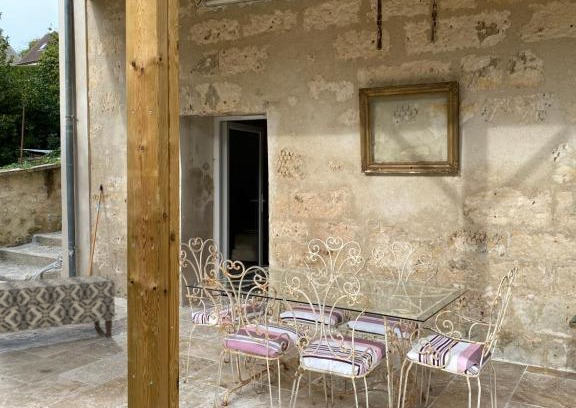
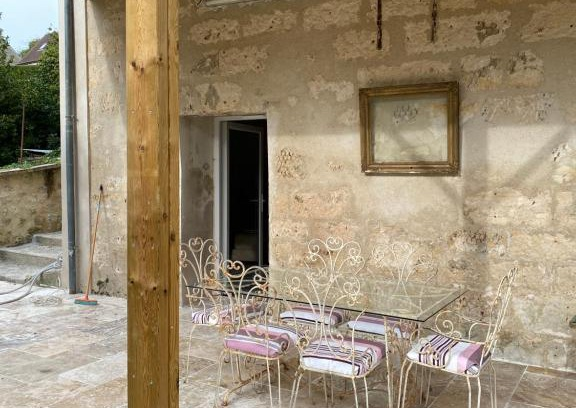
- bench (46, 311)
